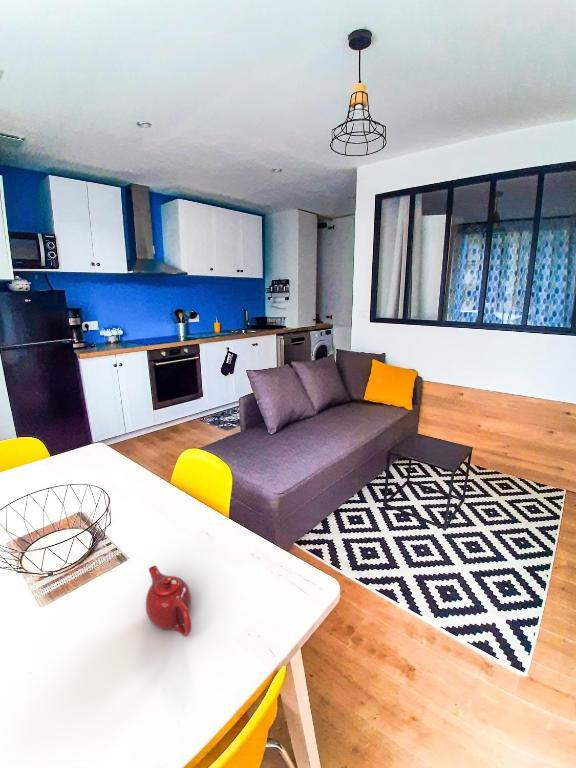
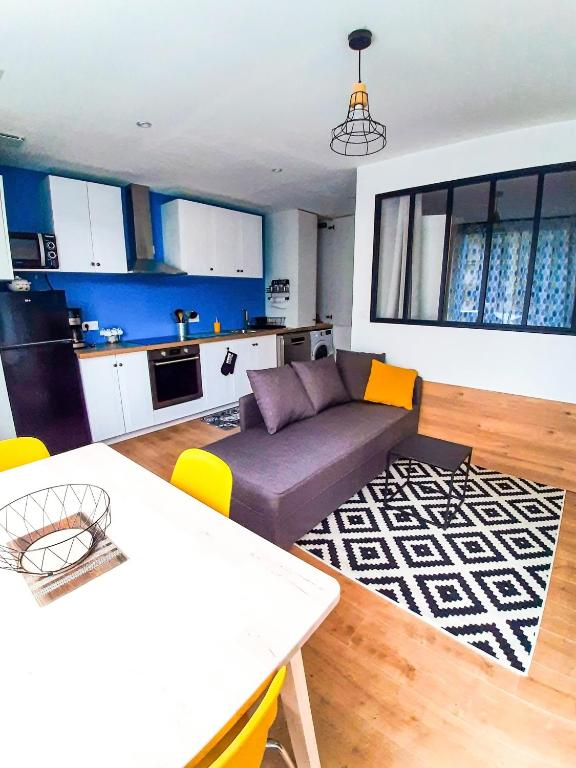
- teapot (169, 599)
